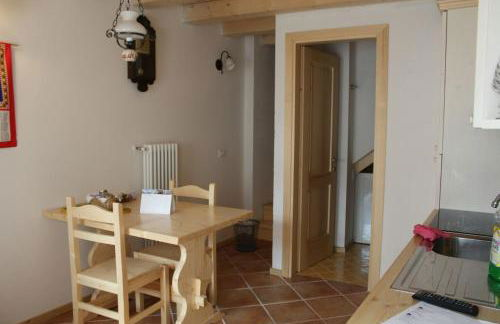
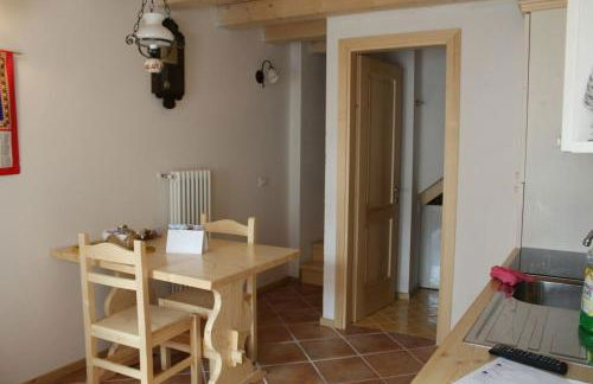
- wastebasket (246, 235)
